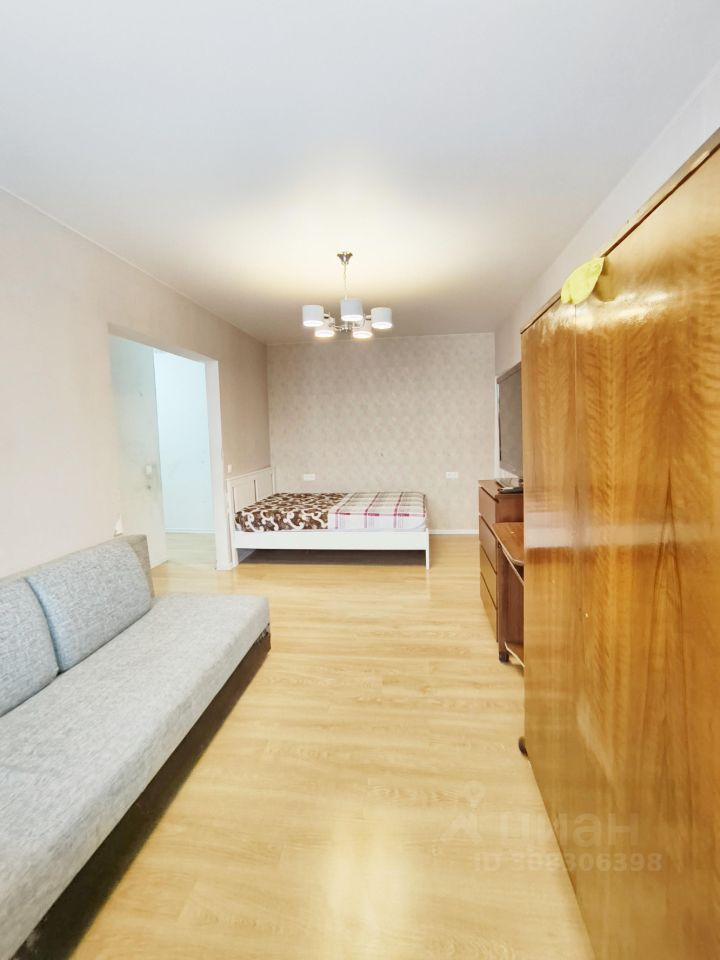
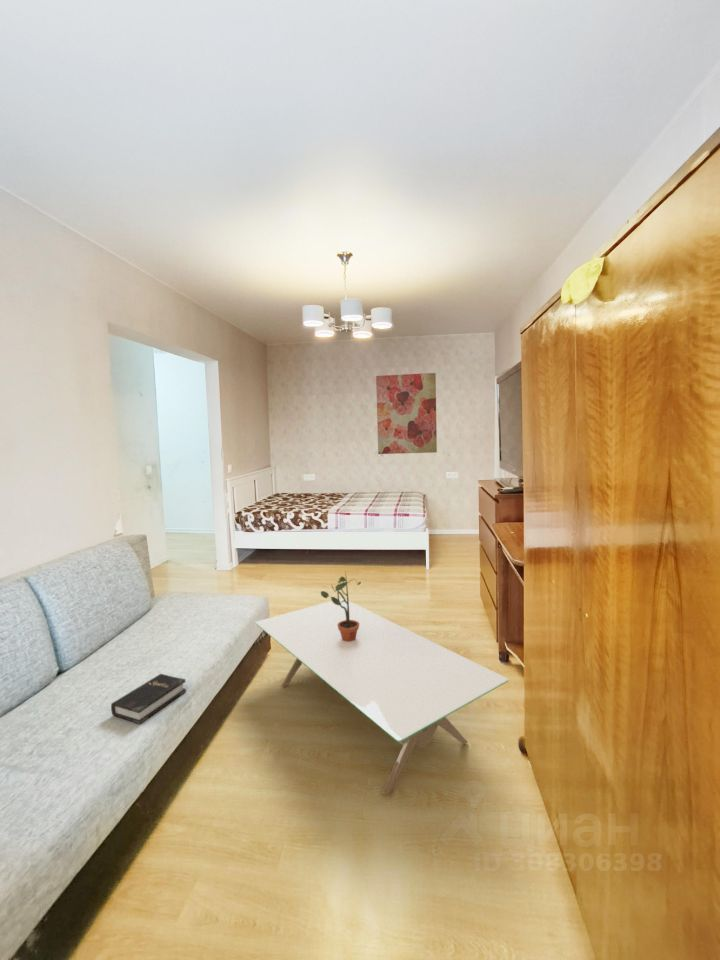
+ wall art (406, 414)
+ potted plant (347, 606)
+ coffee table (362, 678)
+ hardback book (150, 696)
